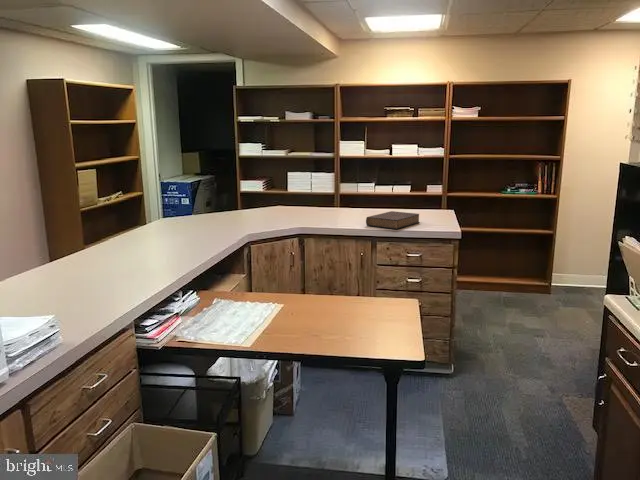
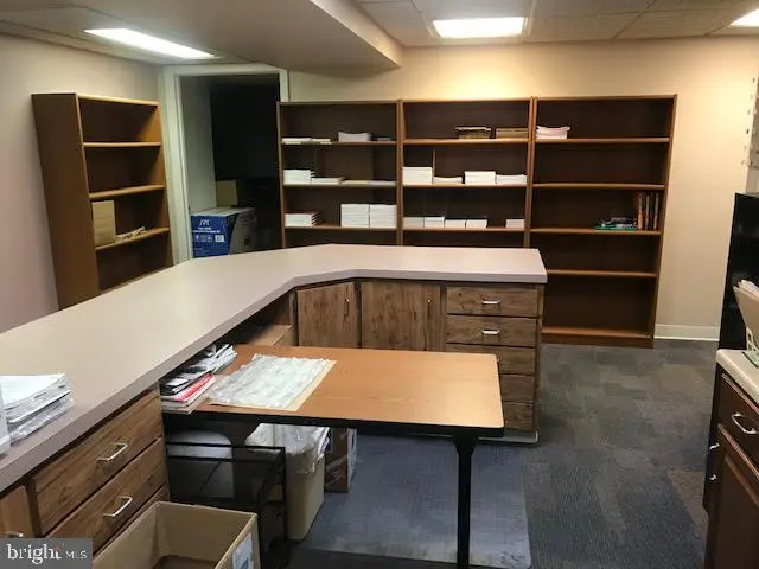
- book (393, 219)
